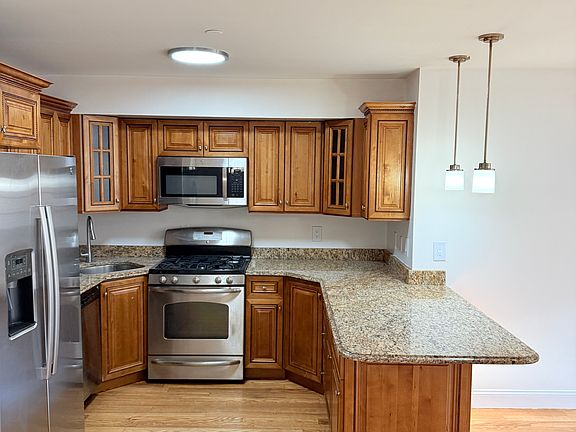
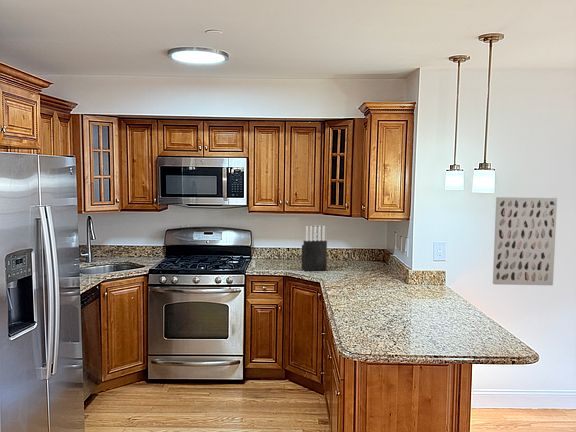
+ knife block (313, 247)
+ wall art (524, 241)
